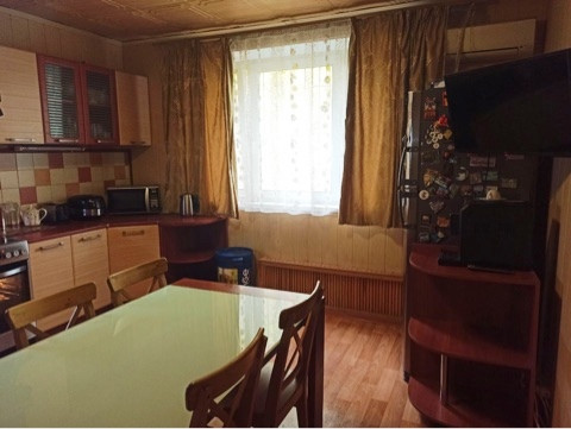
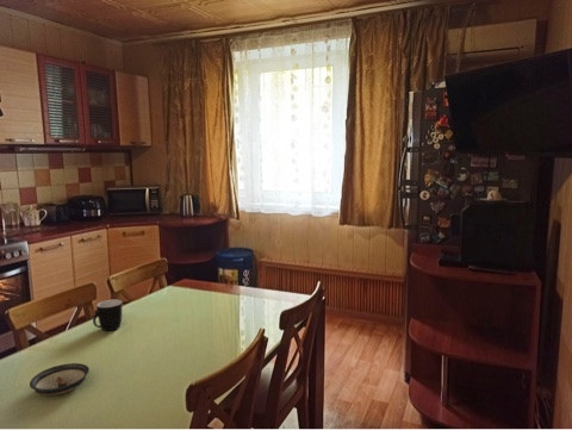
+ mug (106, 317)
+ saucer (60, 381)
